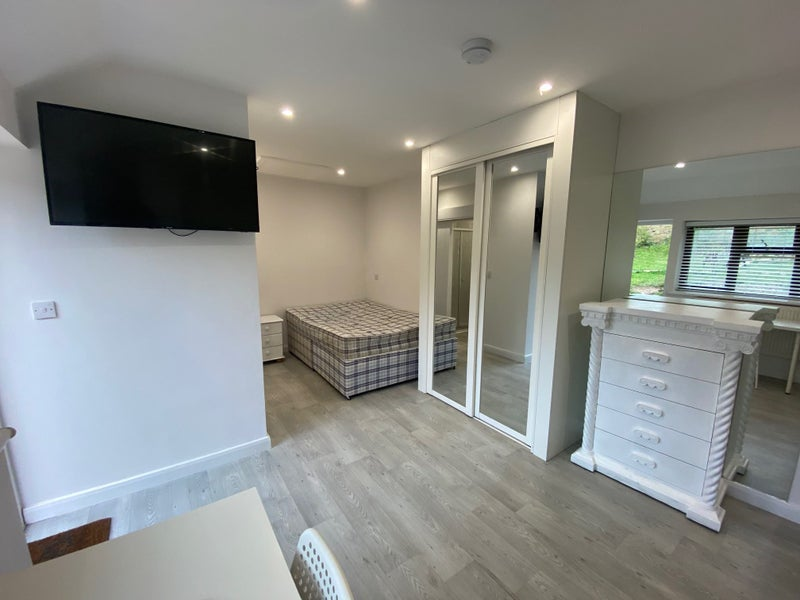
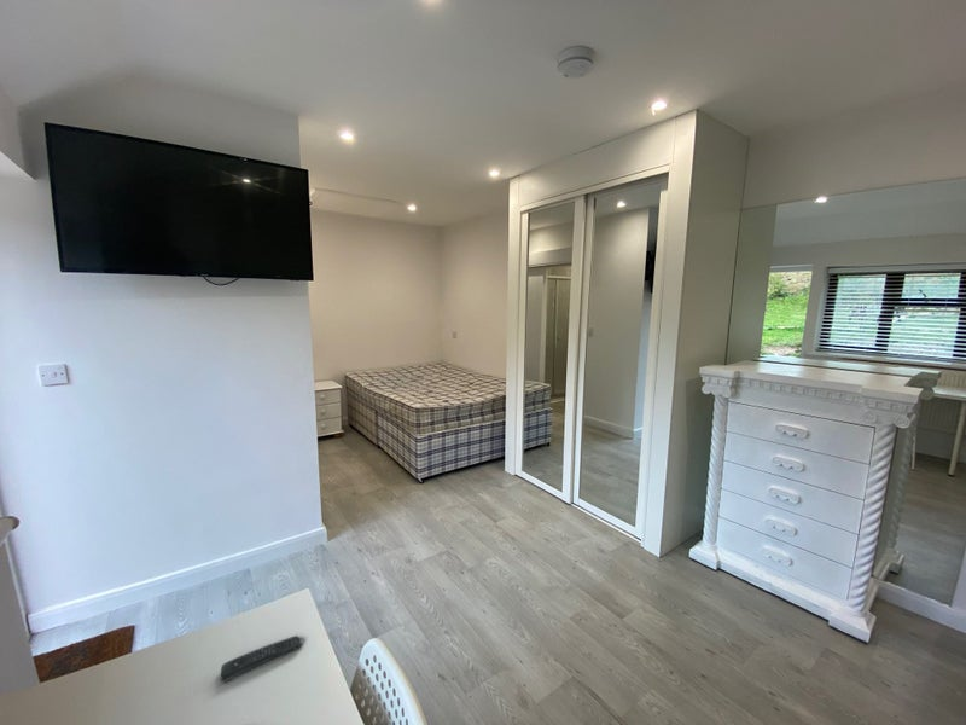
+ remote control (264, 655)
